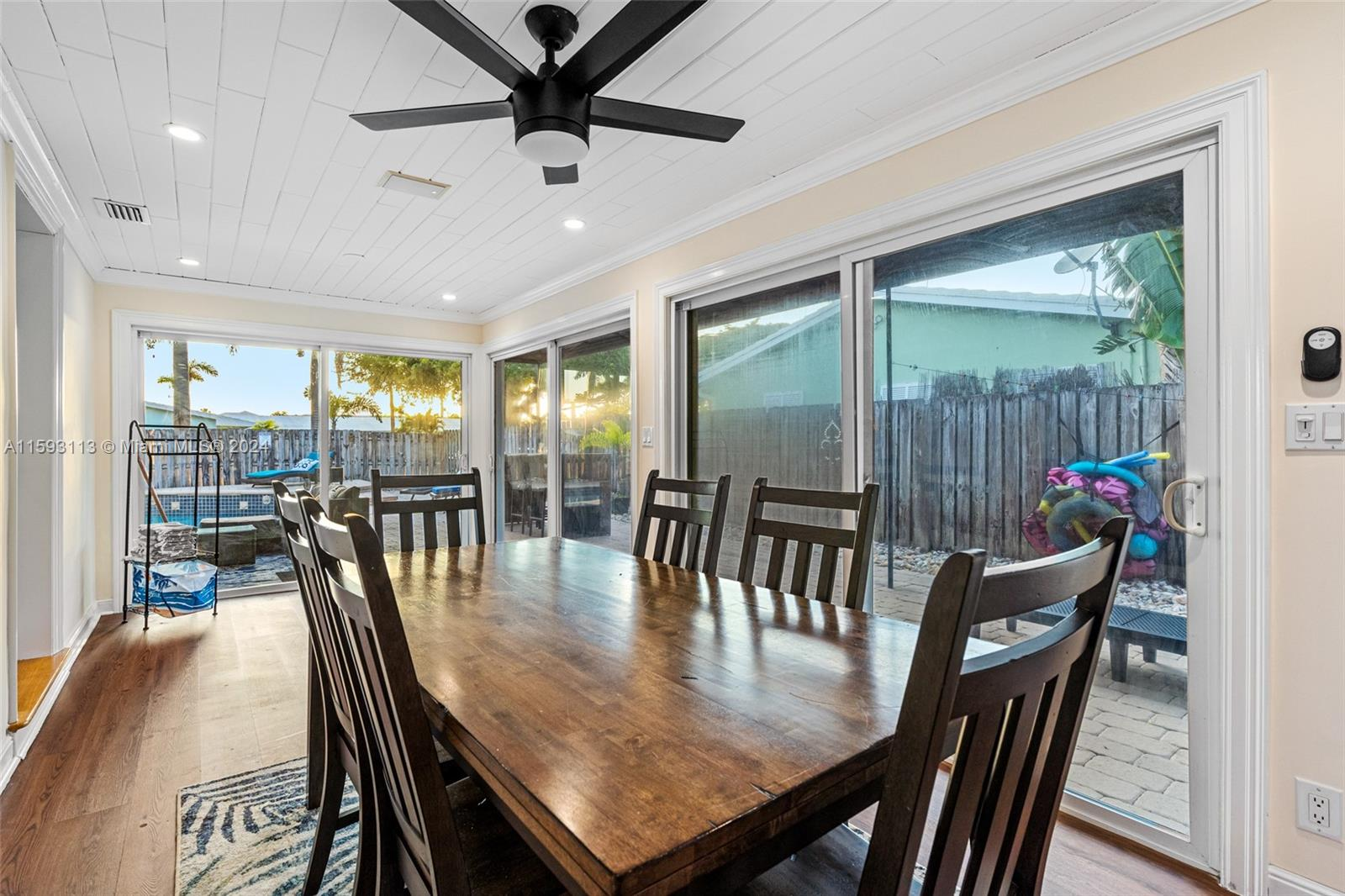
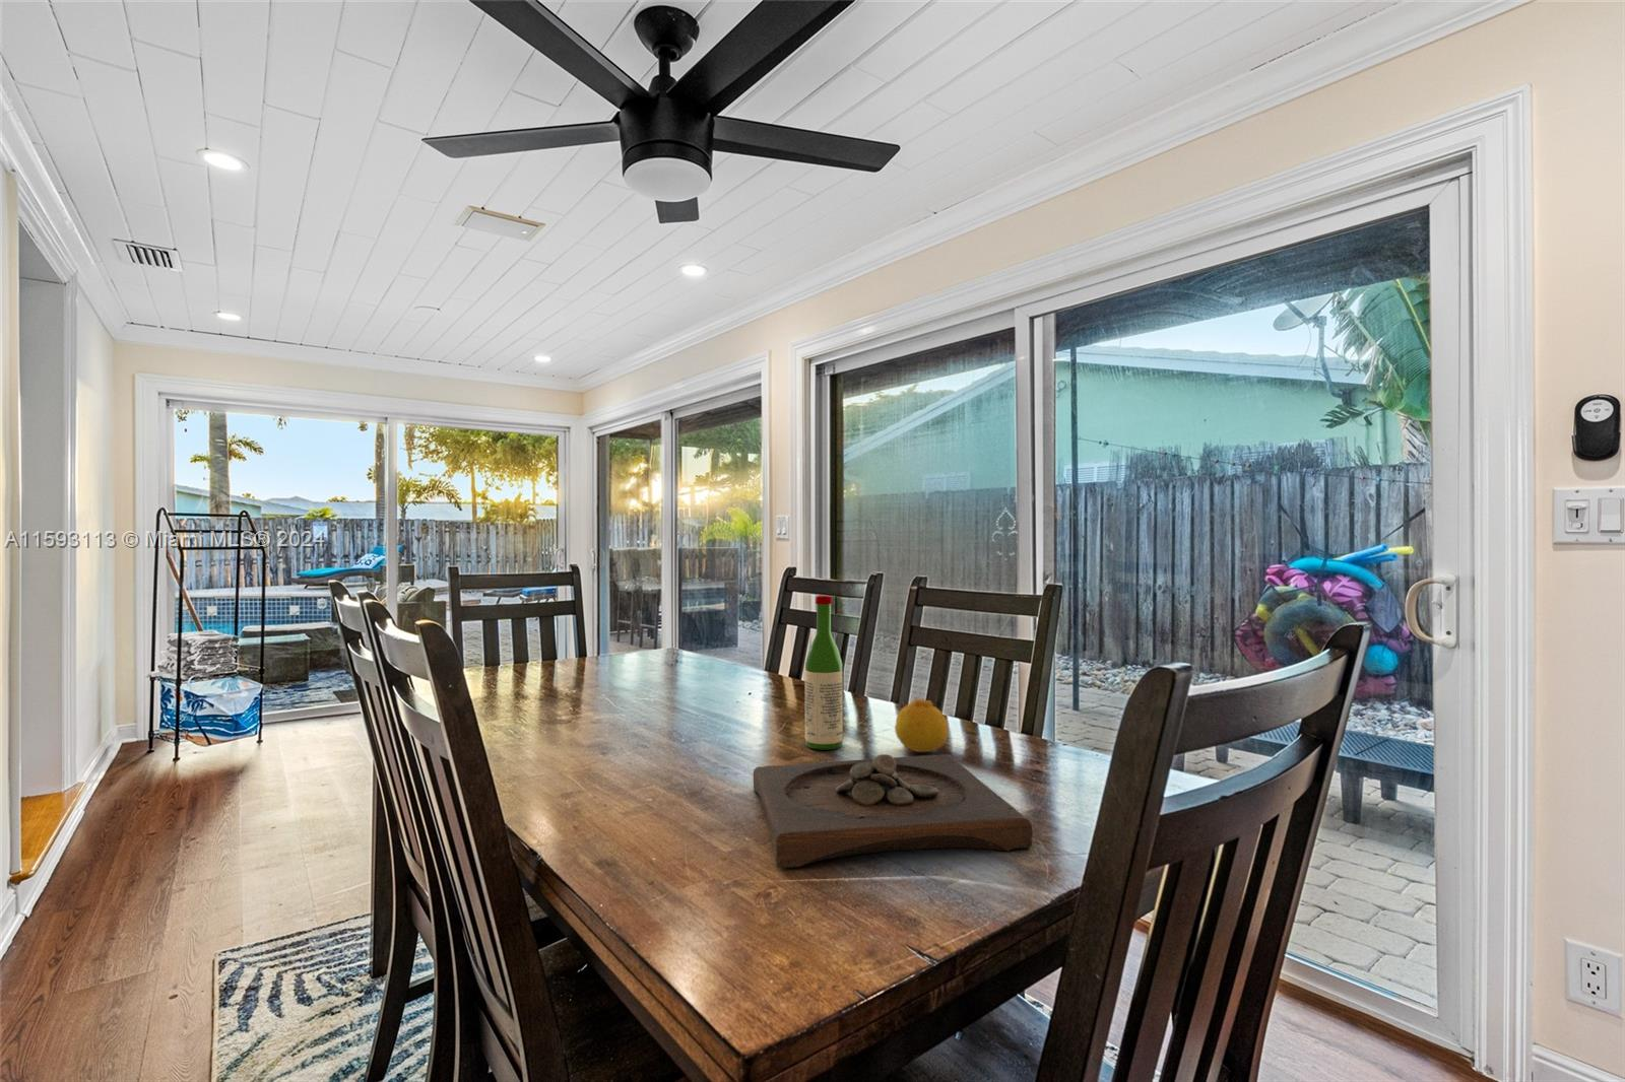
+ wooden tray (876, 785)
+ wine bottle (824, 670)
+ fruit (921, 725)
